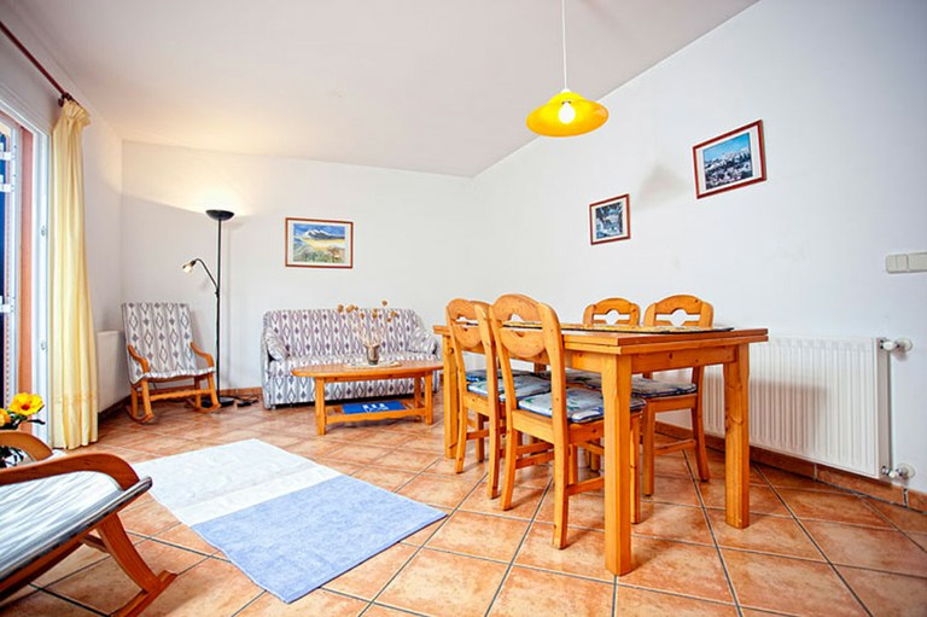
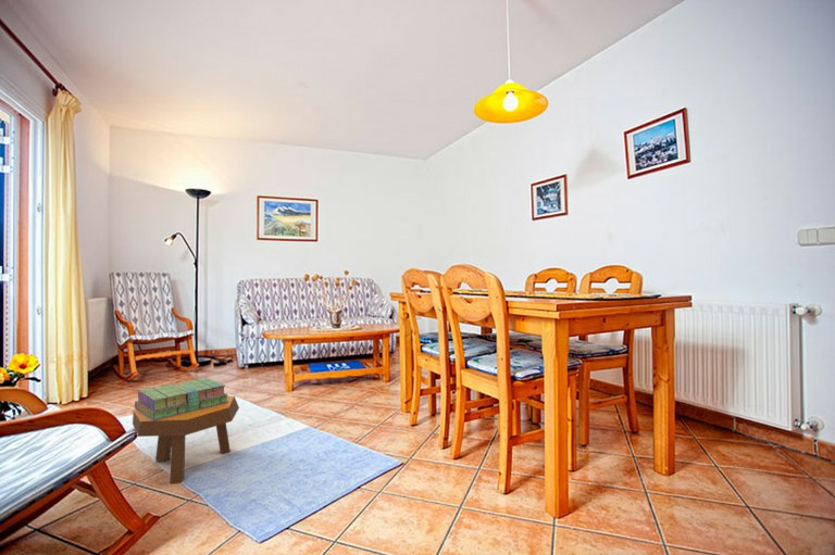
+ stack of books (182, 395)
+ footstool (187, 432)
